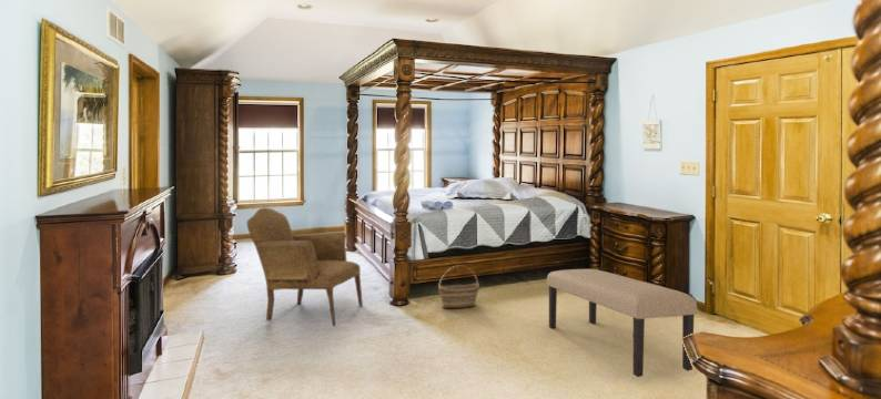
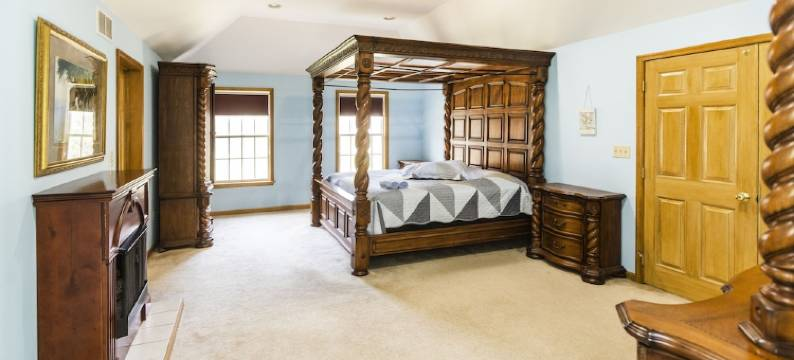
- bench (612, 309)
- armchair (302, 260)
- basket (458, 286)
